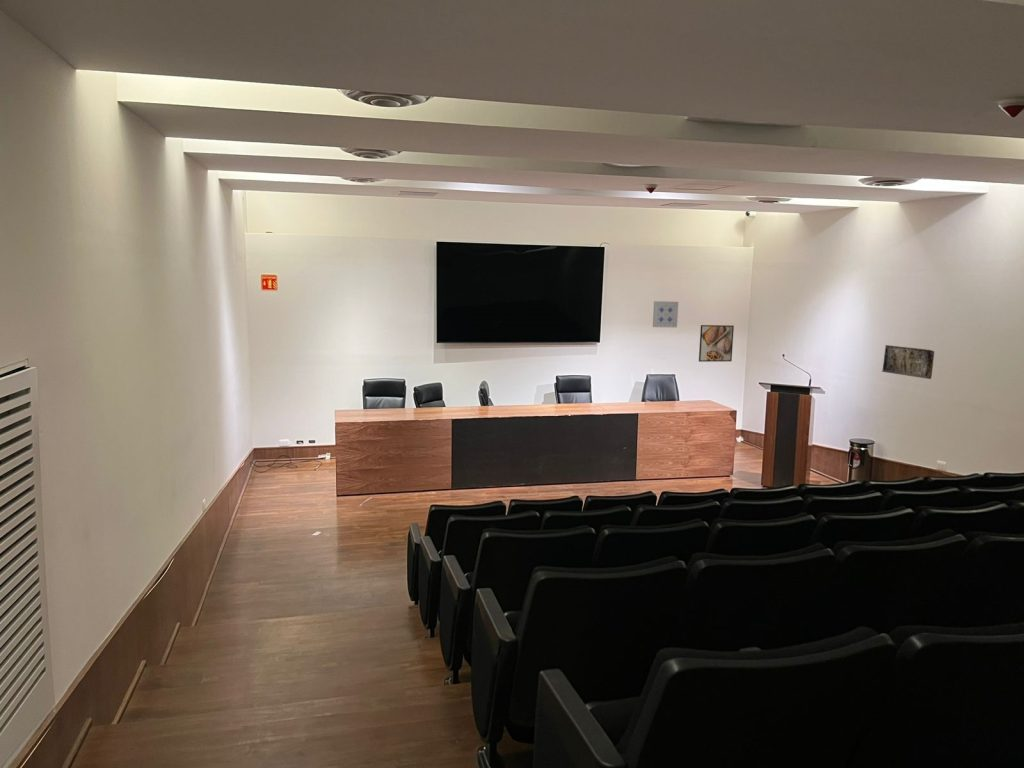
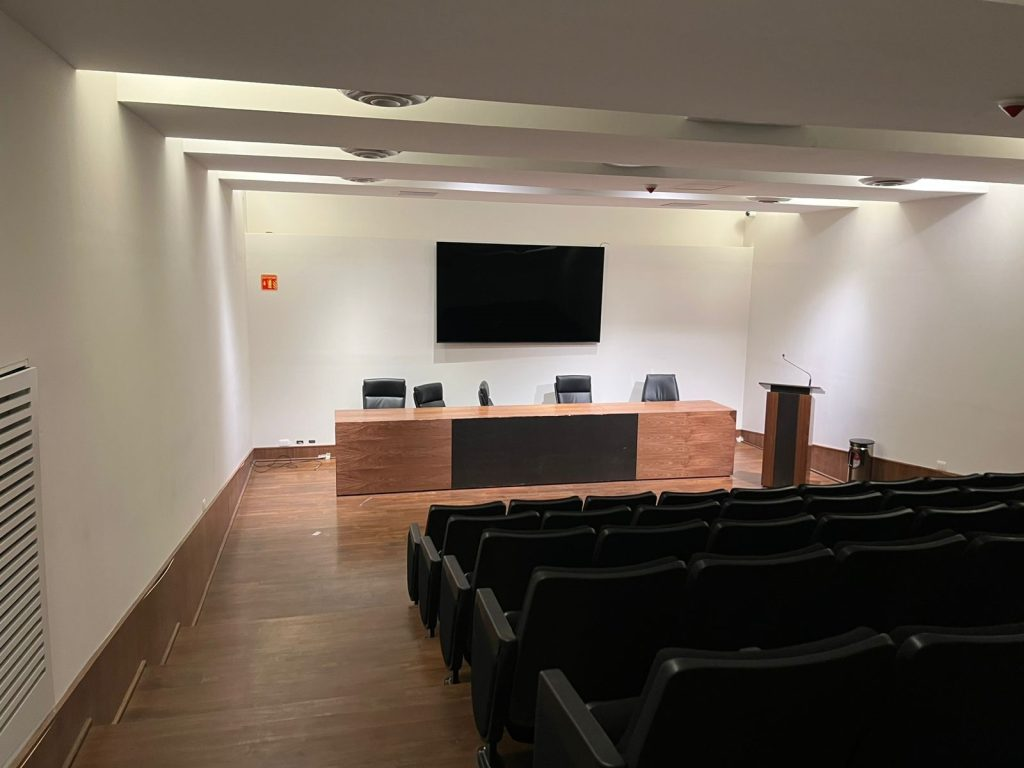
- wall art (665, 314)
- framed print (716, 343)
- relief sculpture (907, 361)
